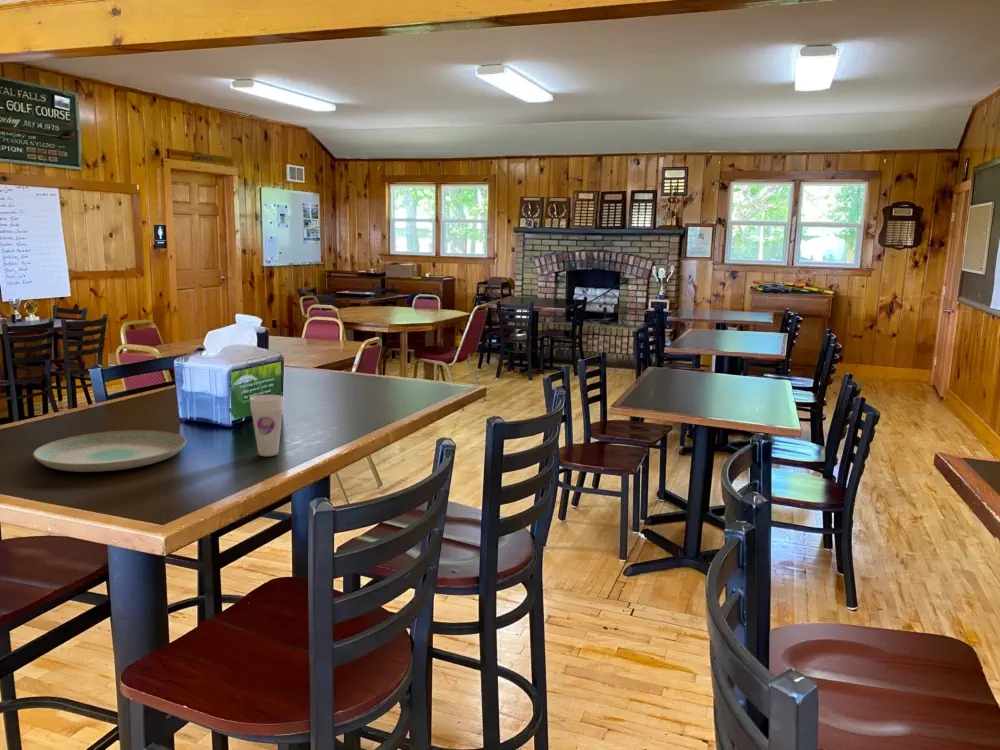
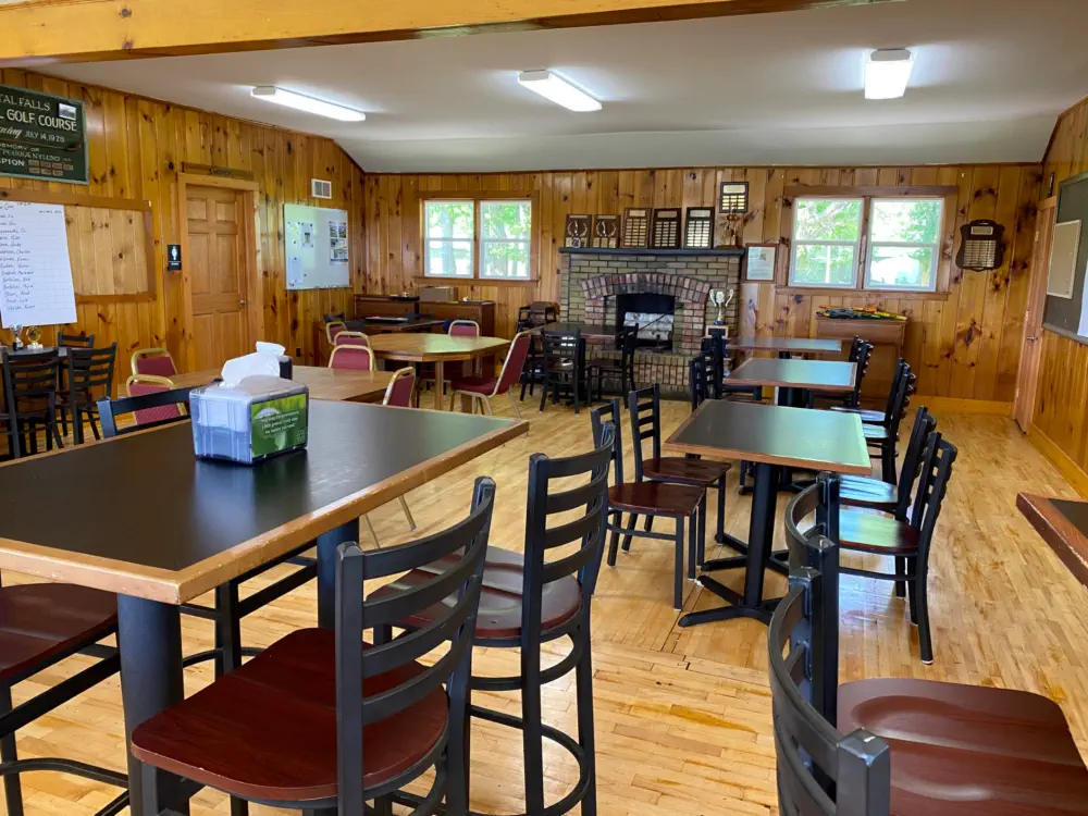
- cup (267, 426)
- plate (113, 450)
